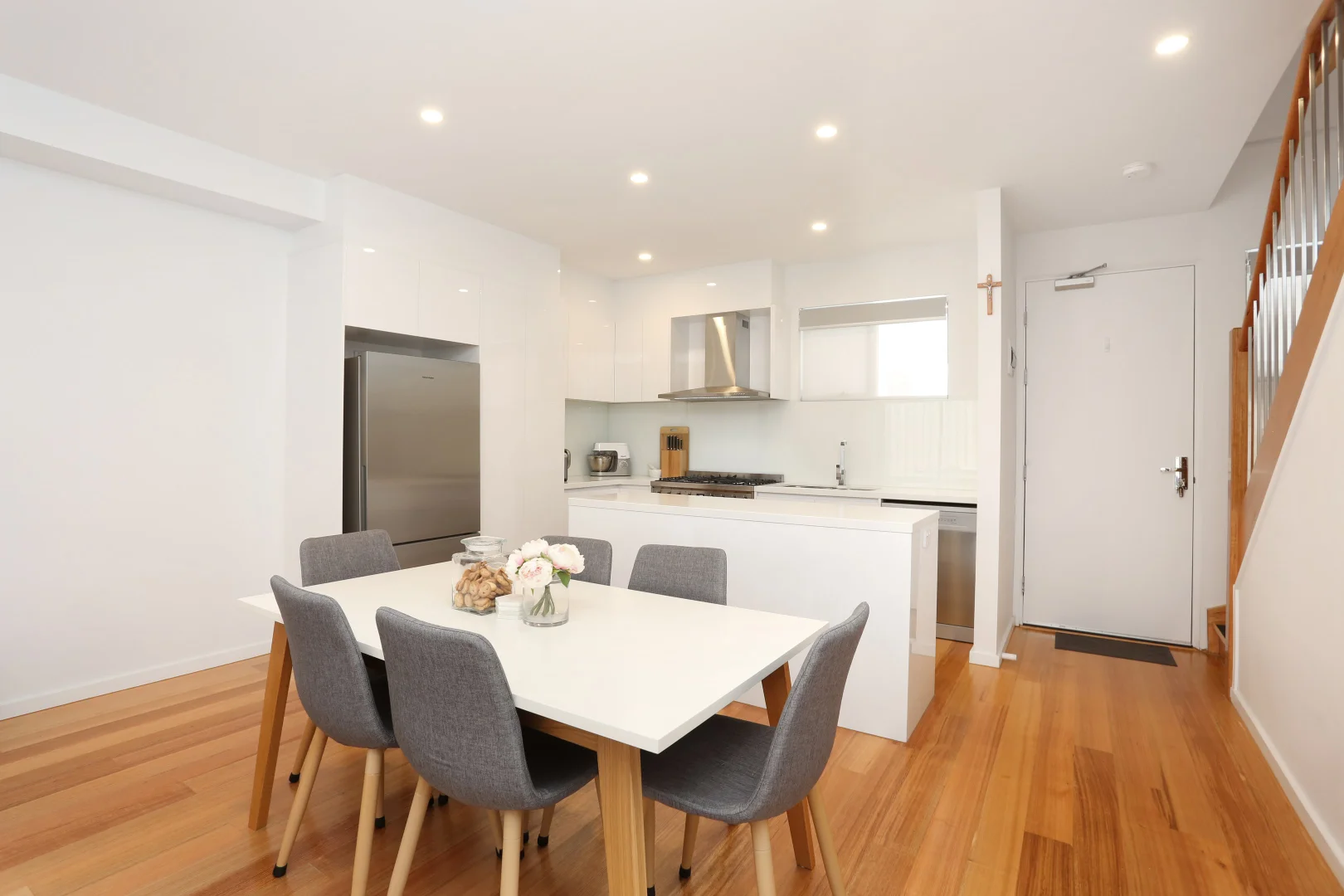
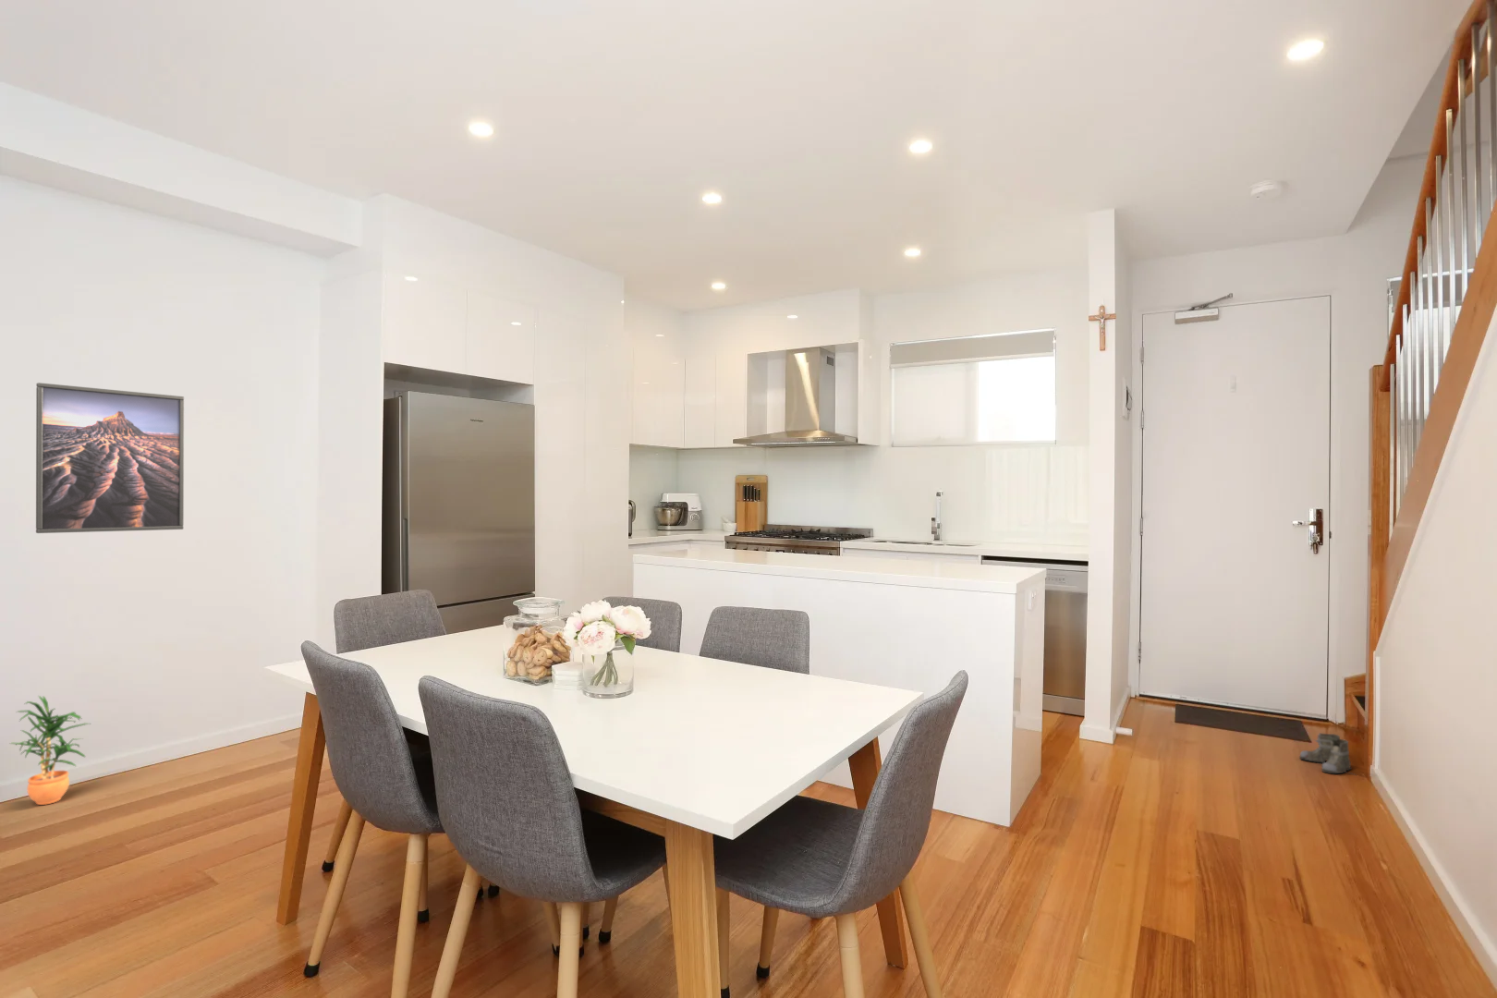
+ potted plant (51, 746)
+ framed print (114, 460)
+ boots (1327, 751)
